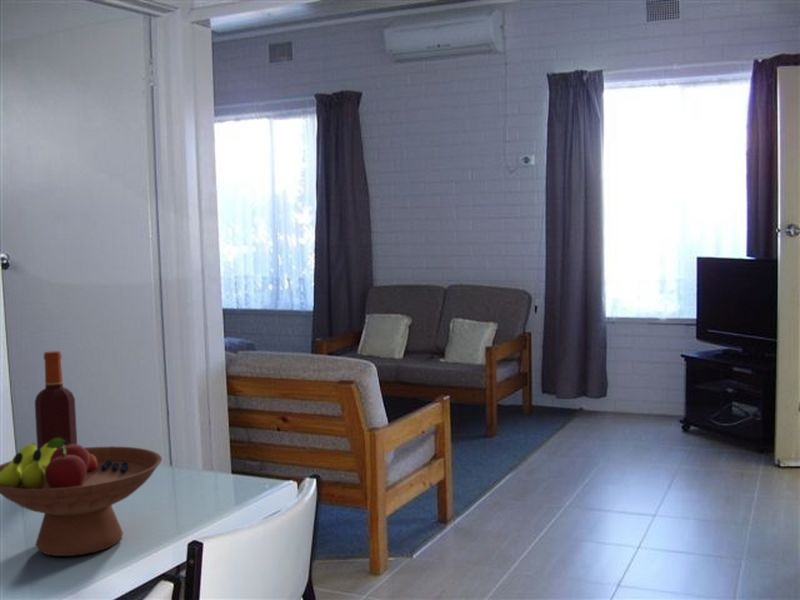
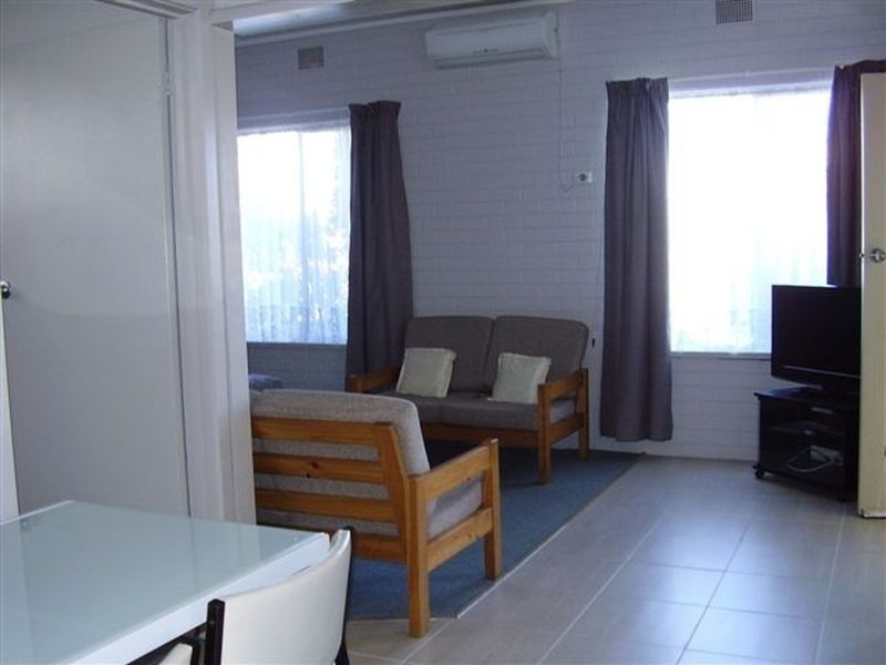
- bottle (55, 409)
- fruit bowl (77, 489)
